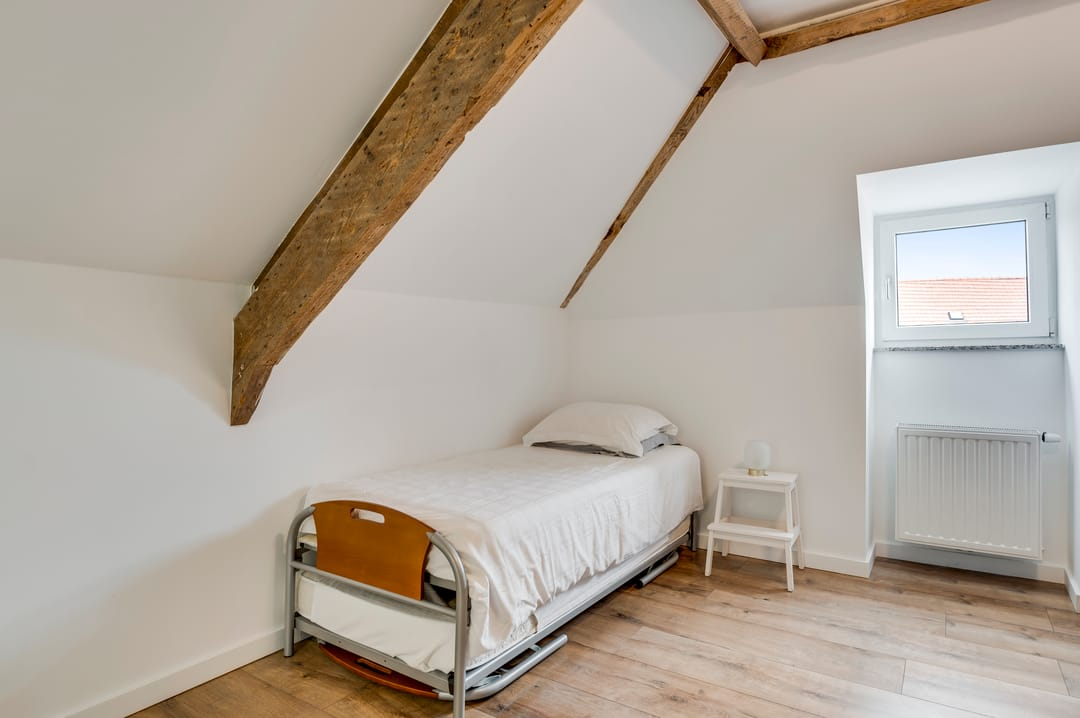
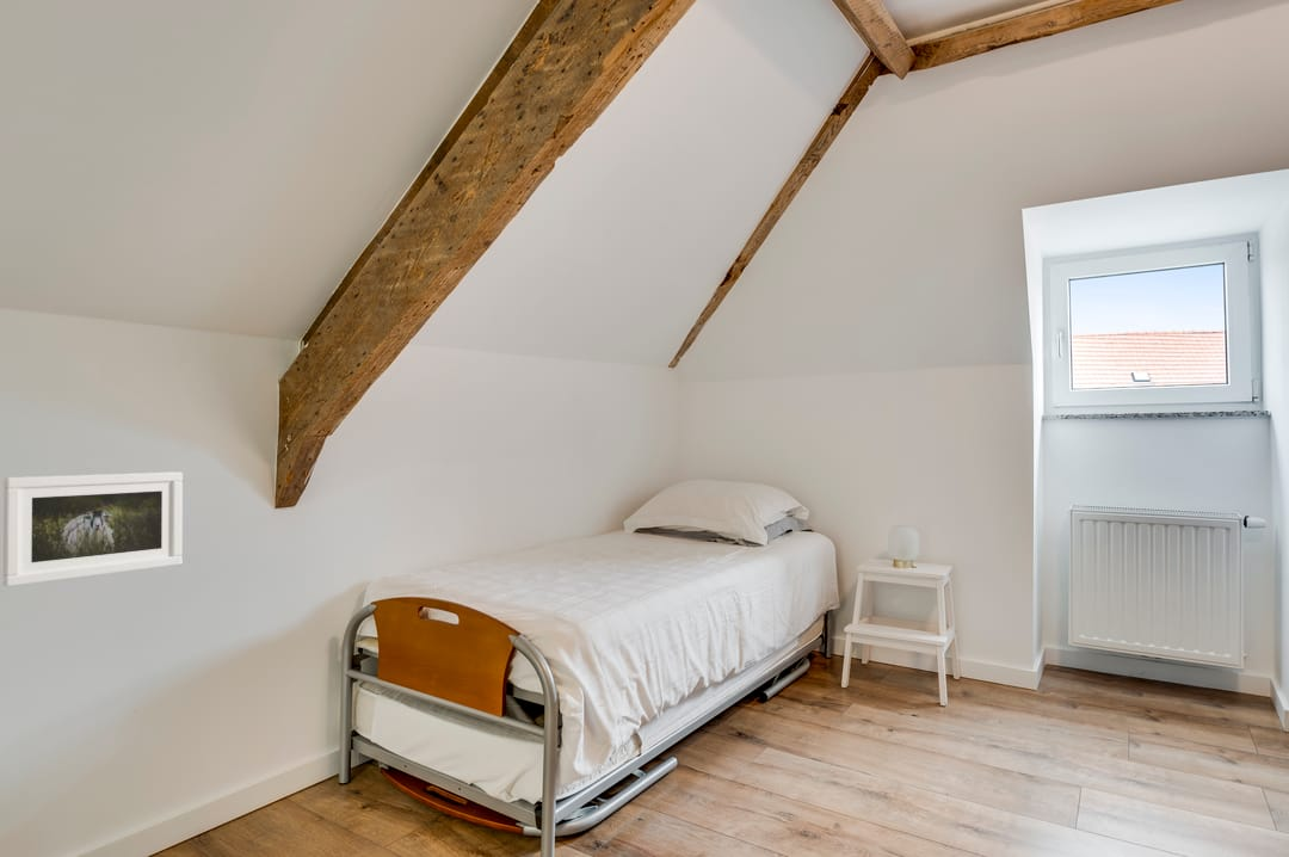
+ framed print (99, 524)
